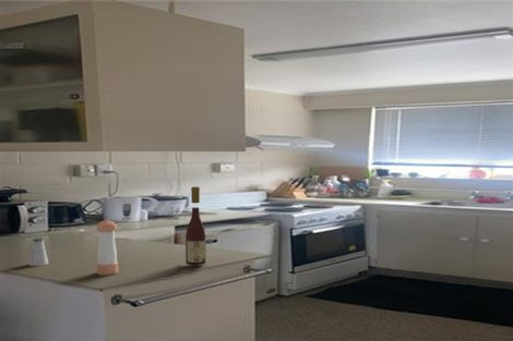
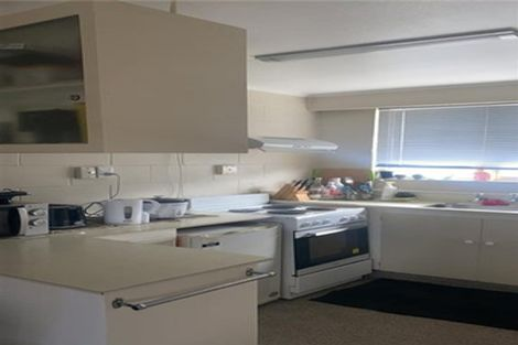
- wine bottle (195, 226)
- saltshaker (38, 251)
- pepper shaker (106, 245)
